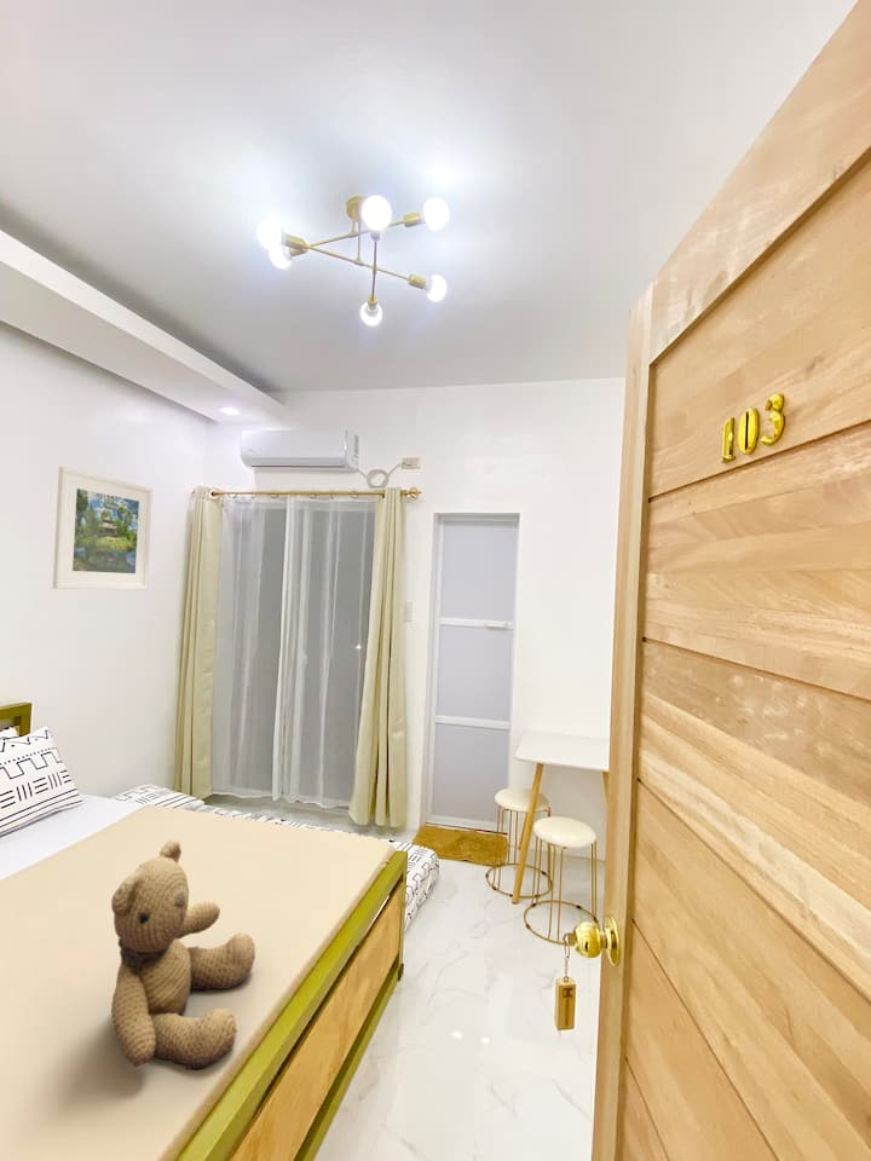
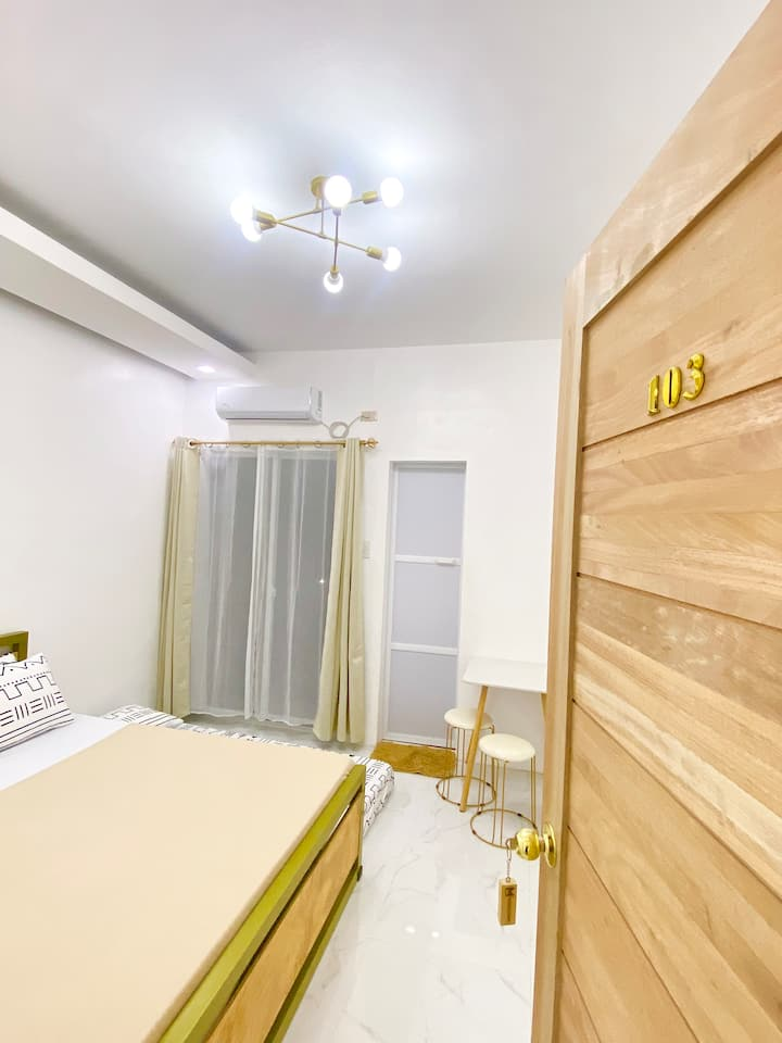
- teddy bear (185, 931)
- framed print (106, 533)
